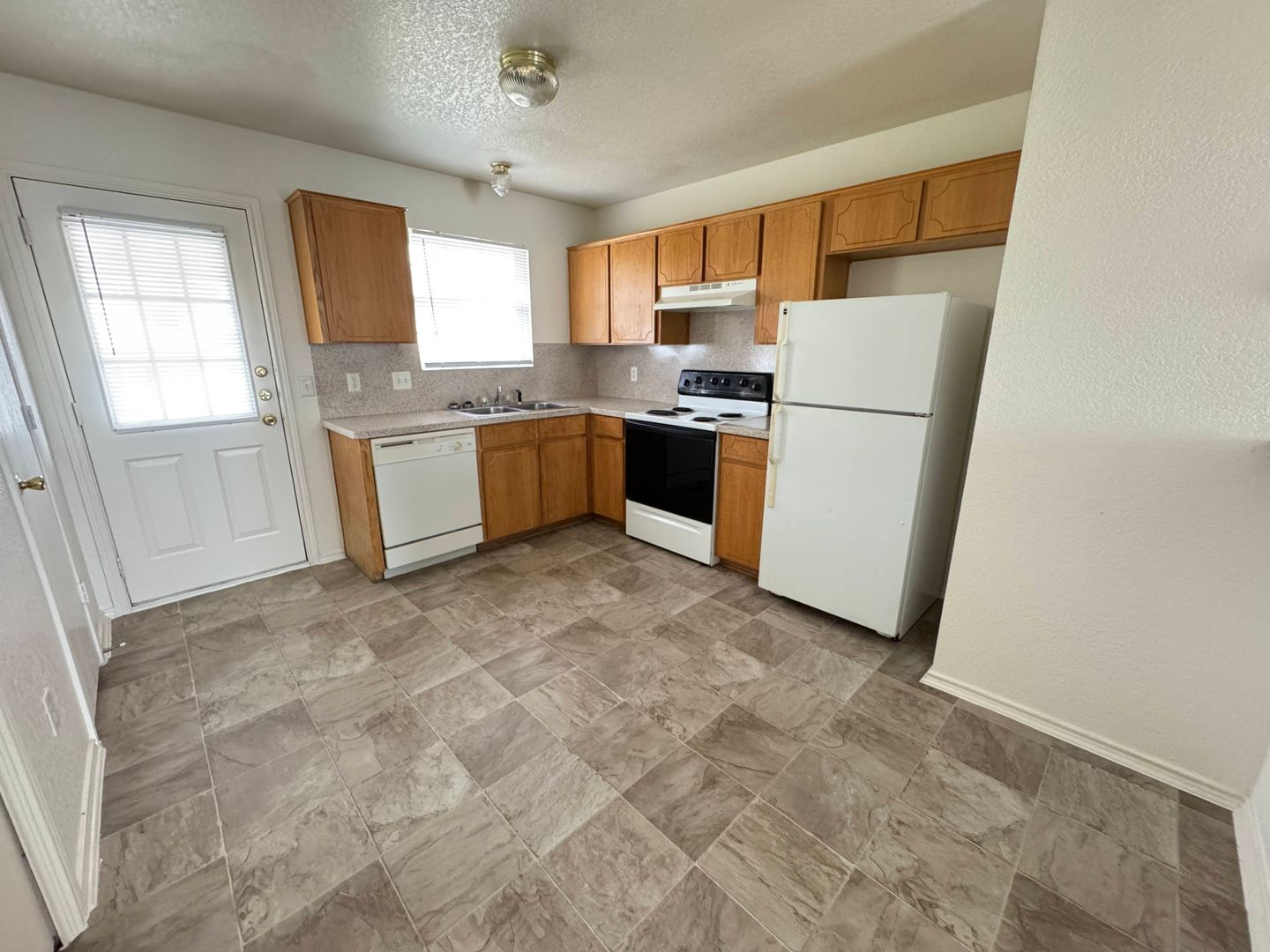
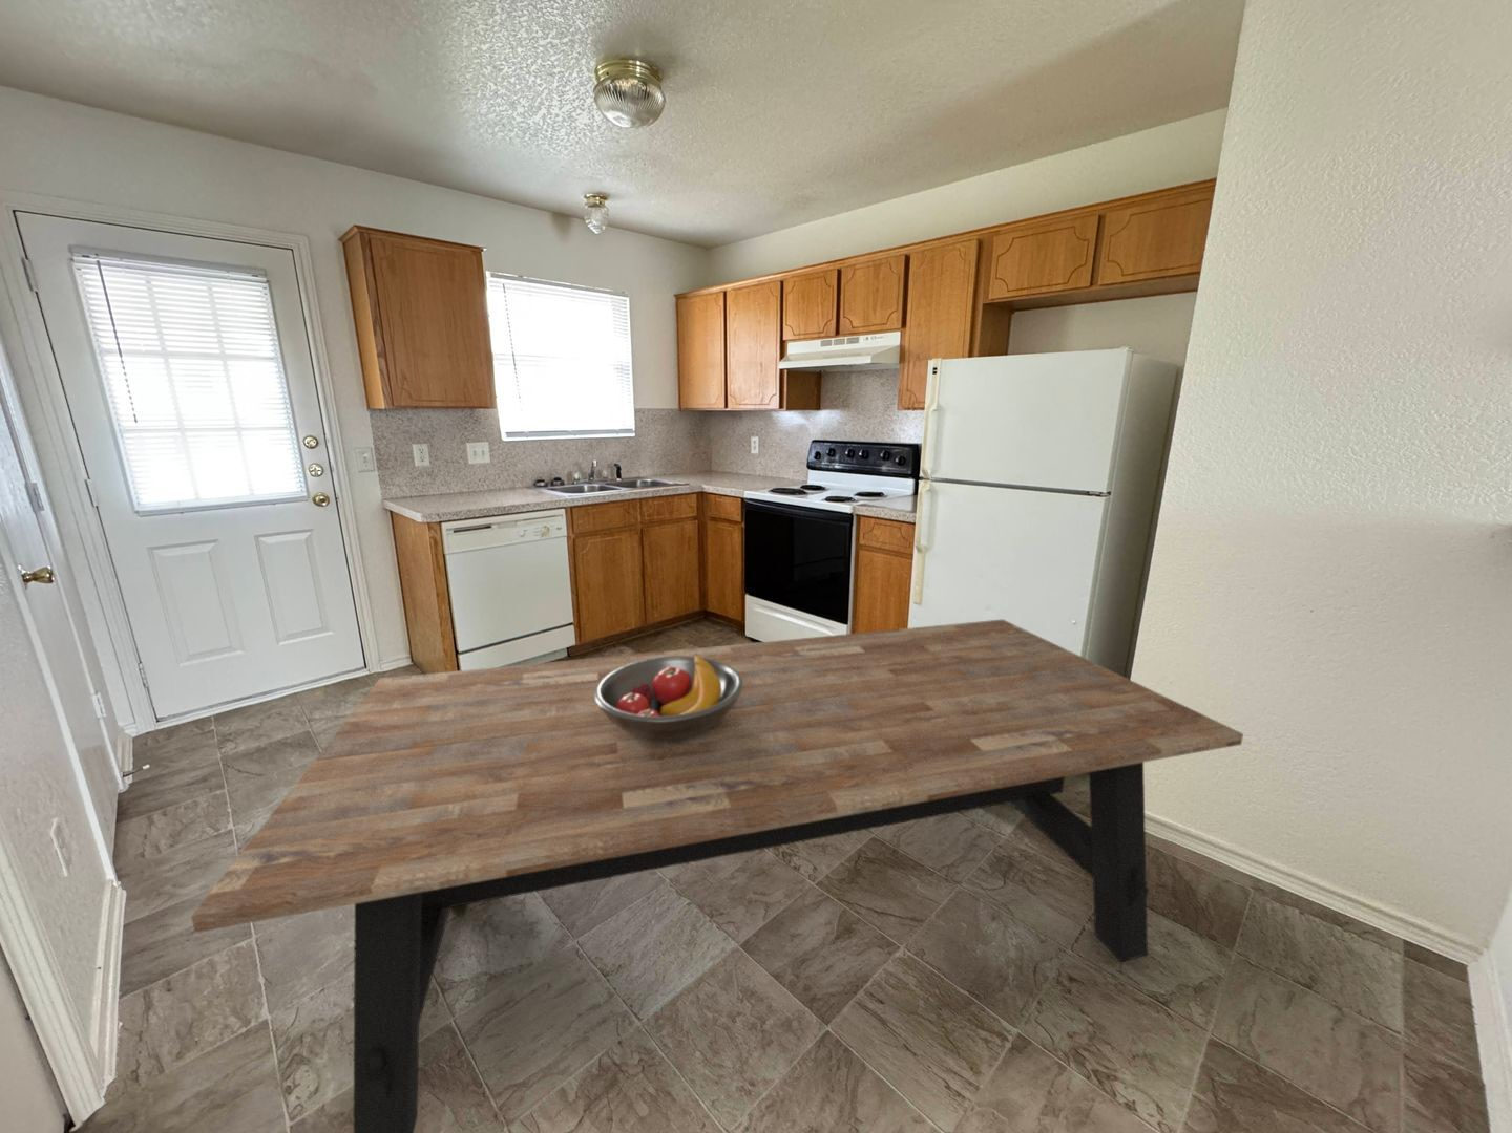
+ dining table (770, 813)
+ fruit bowl (670, 696)
